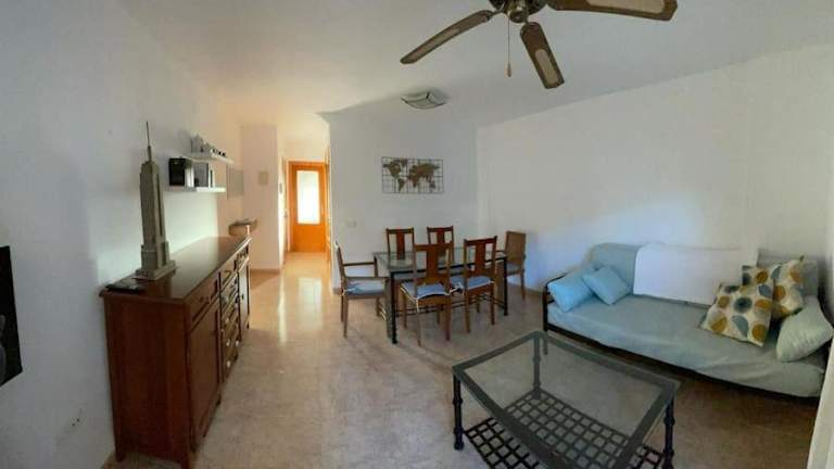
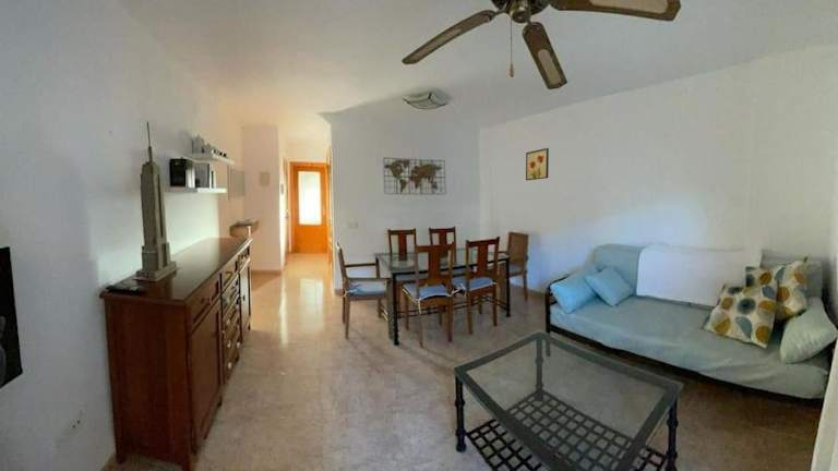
+ wall art (537, 165)
